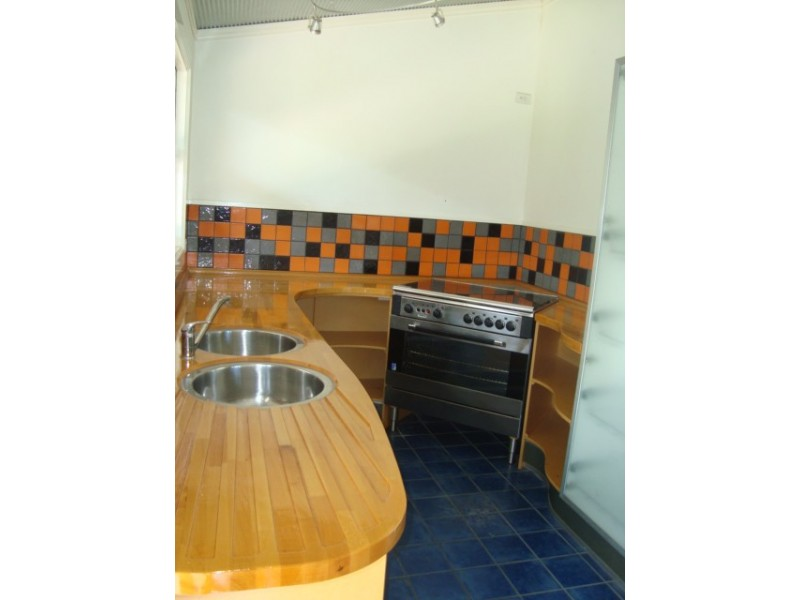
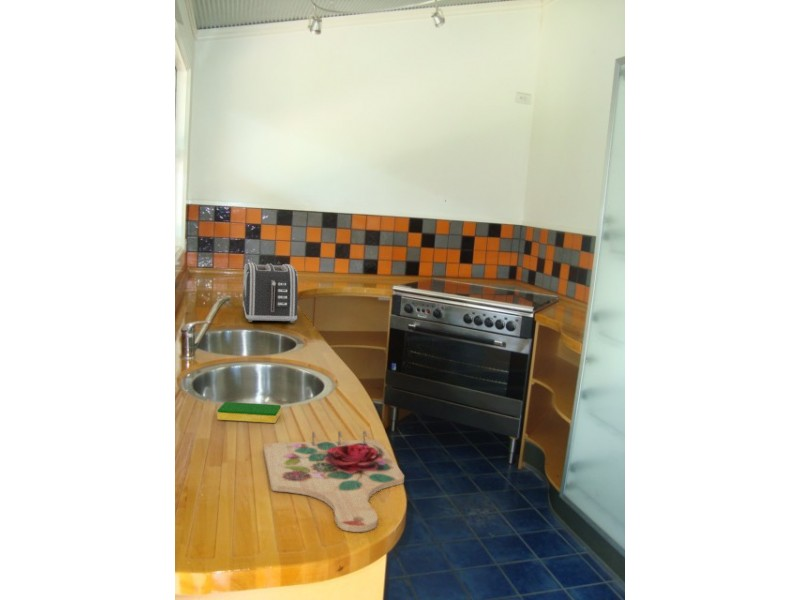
+ cutting board (339, 471)
+ toaster (269, 289)
+ dish sponge (249, 412)
